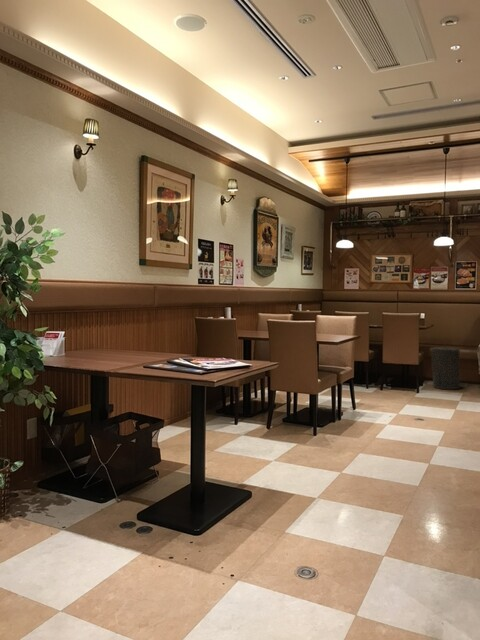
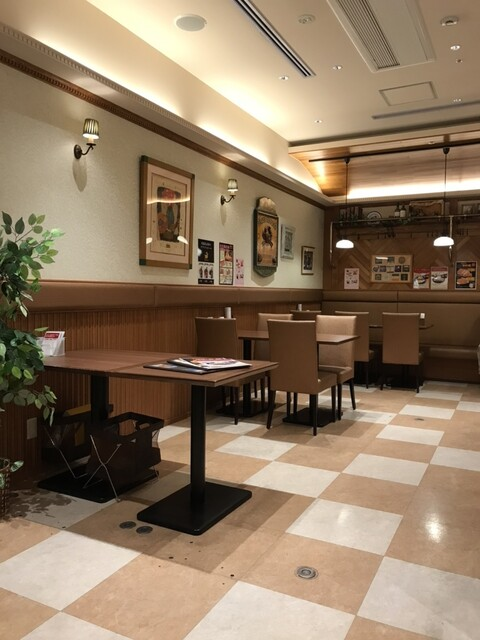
- trash can (445, 366)
